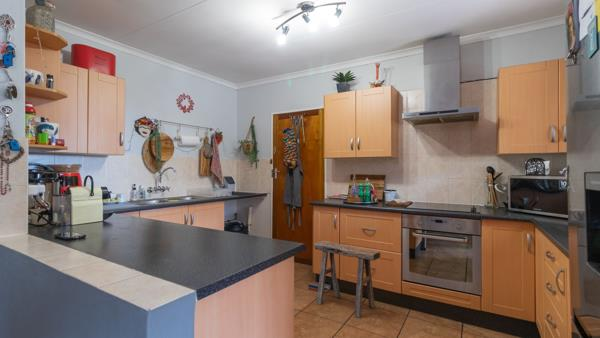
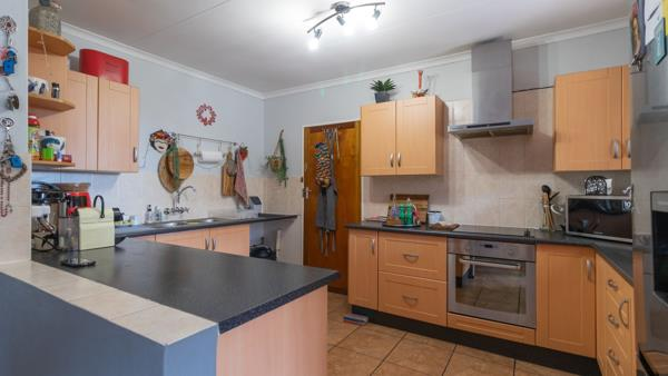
- stool (336, 277)
